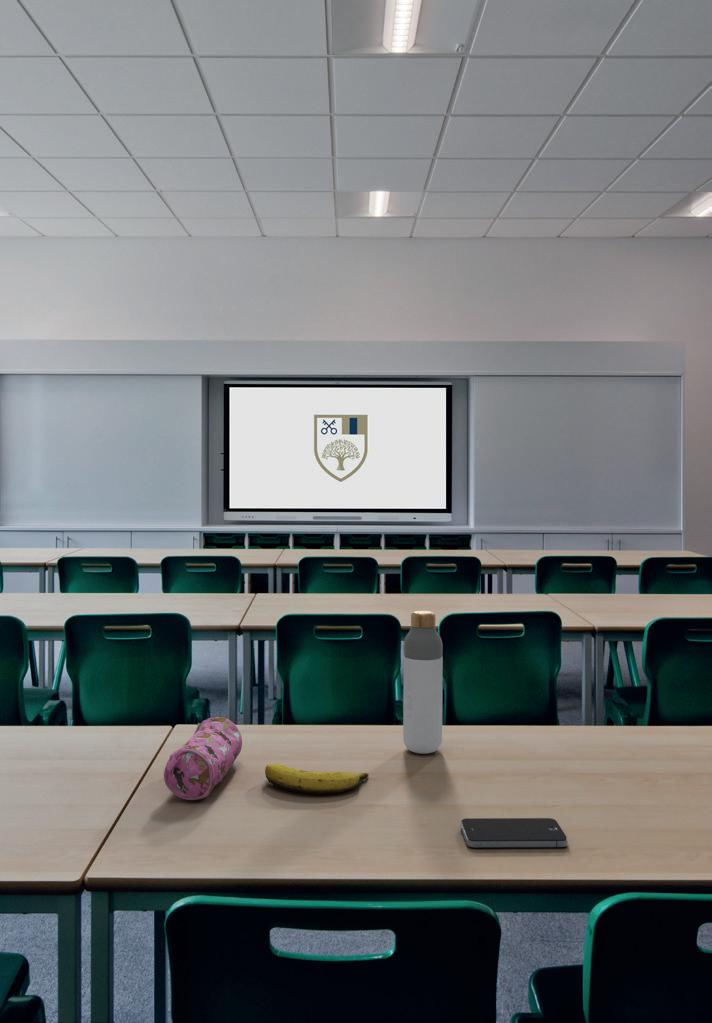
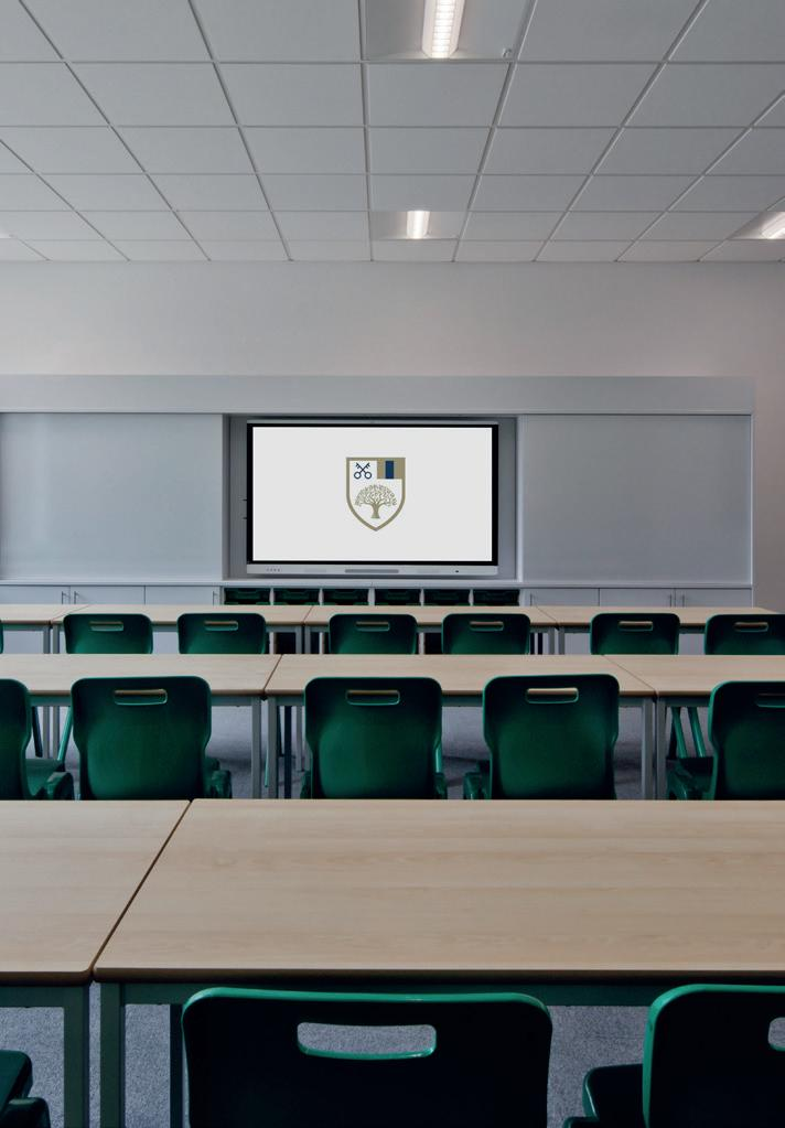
- smartphone (512, 832)
- pencil case (205, 756)
- bottle (422, 681)
- banana (319, 775)
